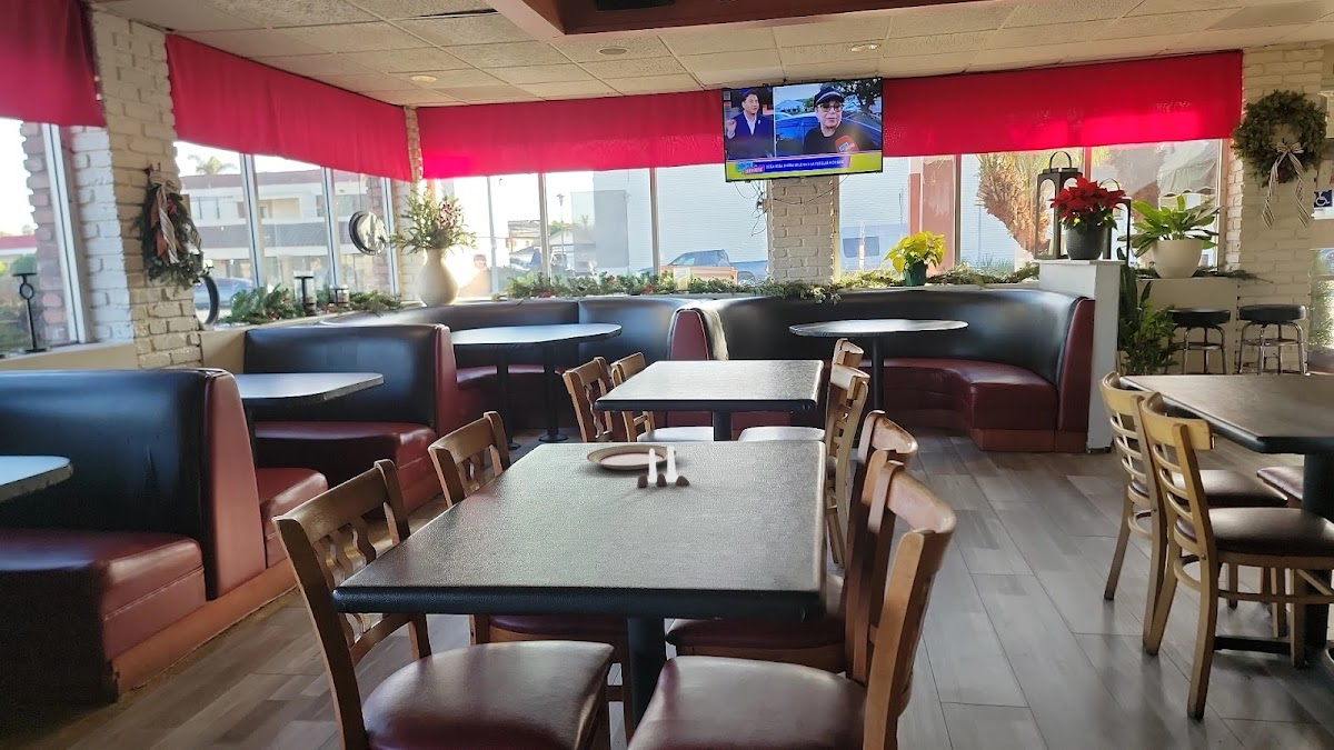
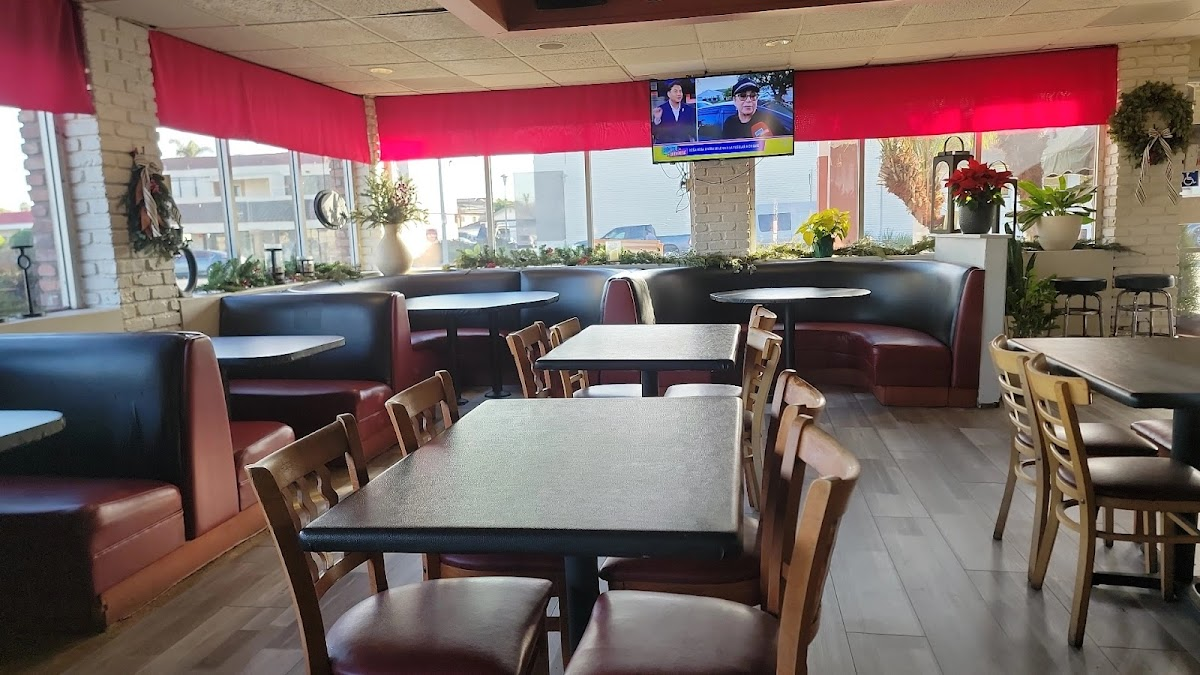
- salt and pepper shaker set (668, 464)
- plate (631, 458)
